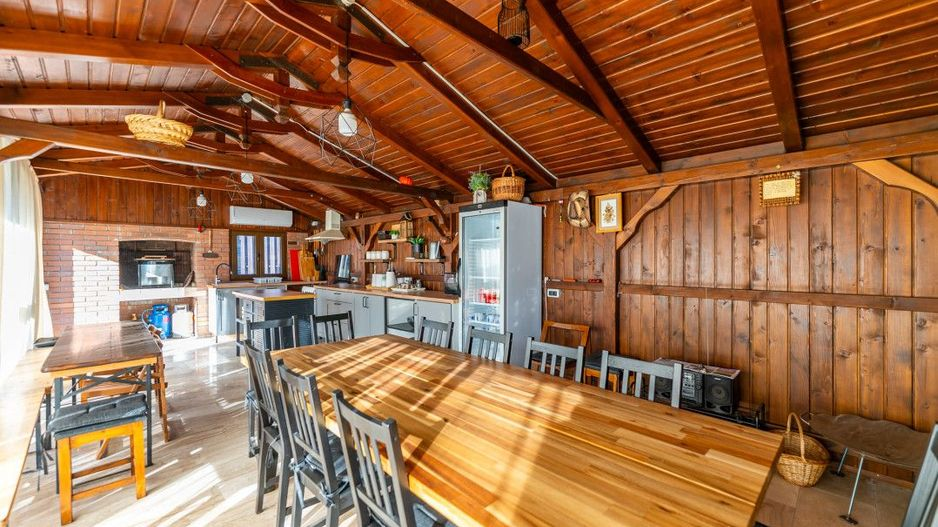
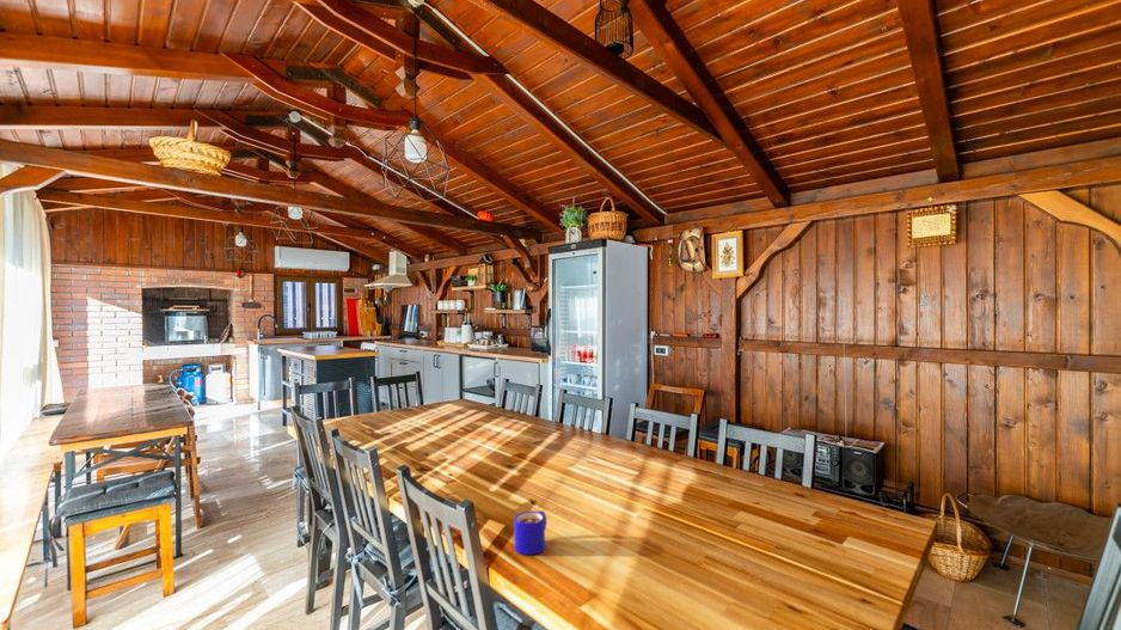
+ mug (533, 528)
